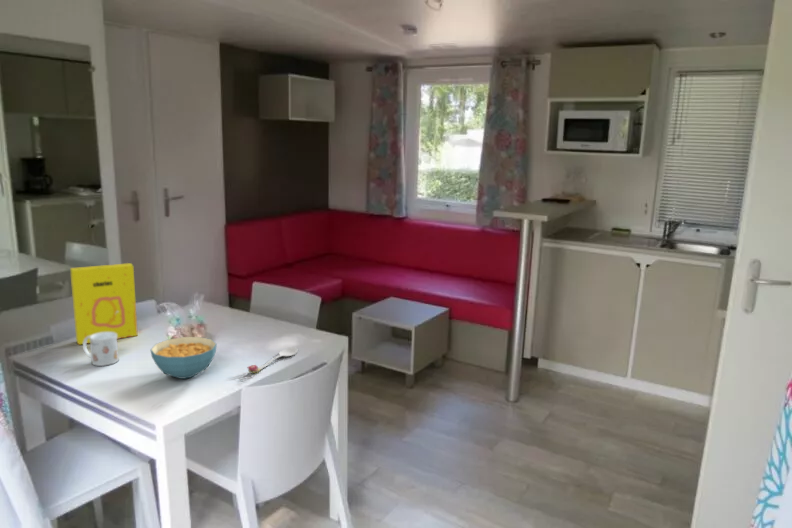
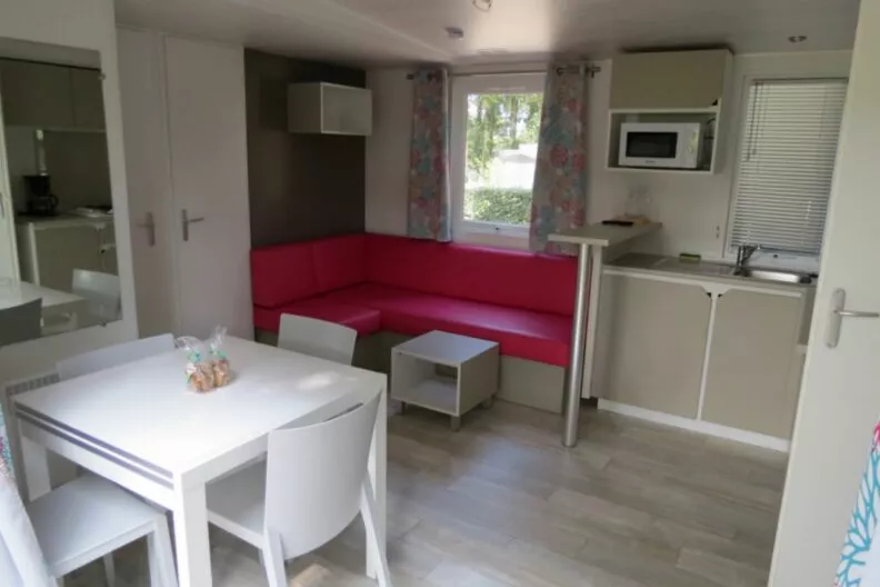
- spoon (273, 358)
- cereal bowl (184, 360)
- cereal box (104, 302)
- mug (99, 348)
